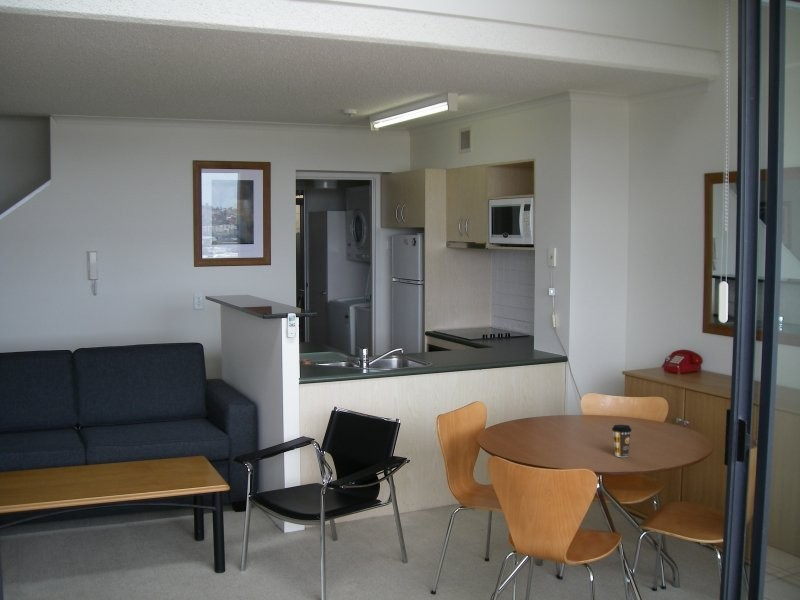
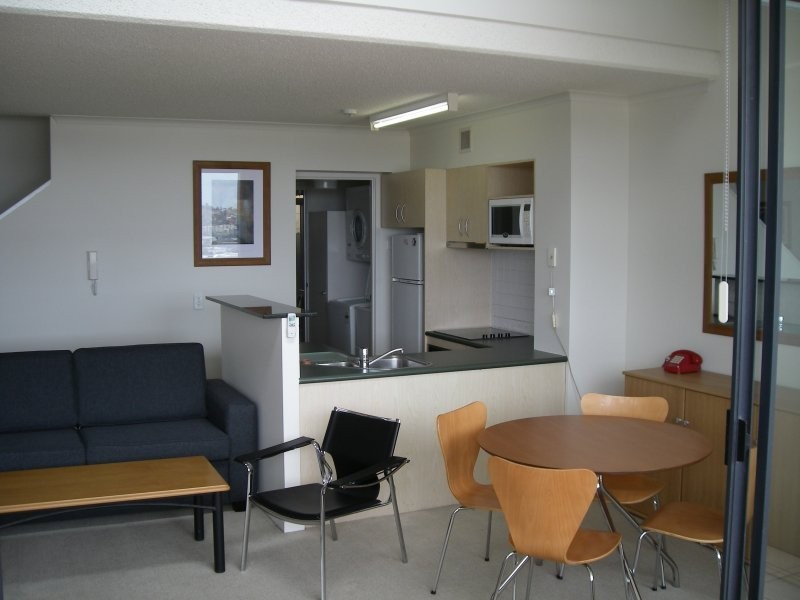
- coffee cup (621, 440)
